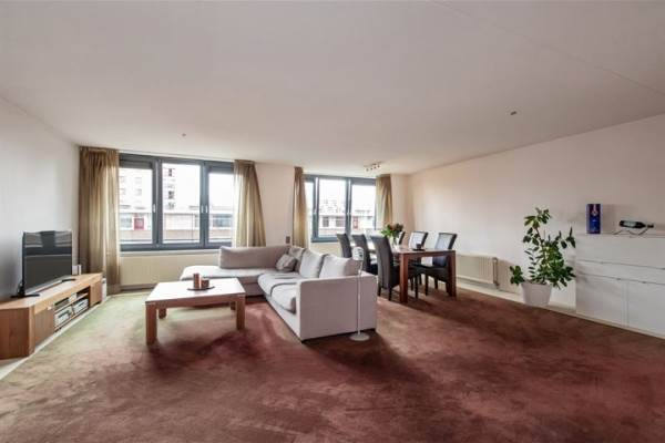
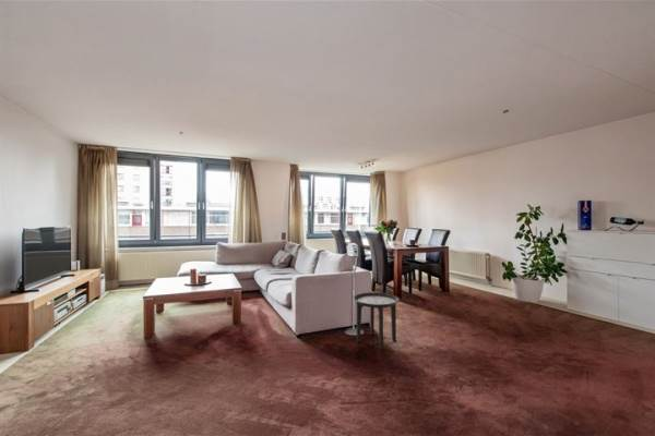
+ side table (373, 319)
